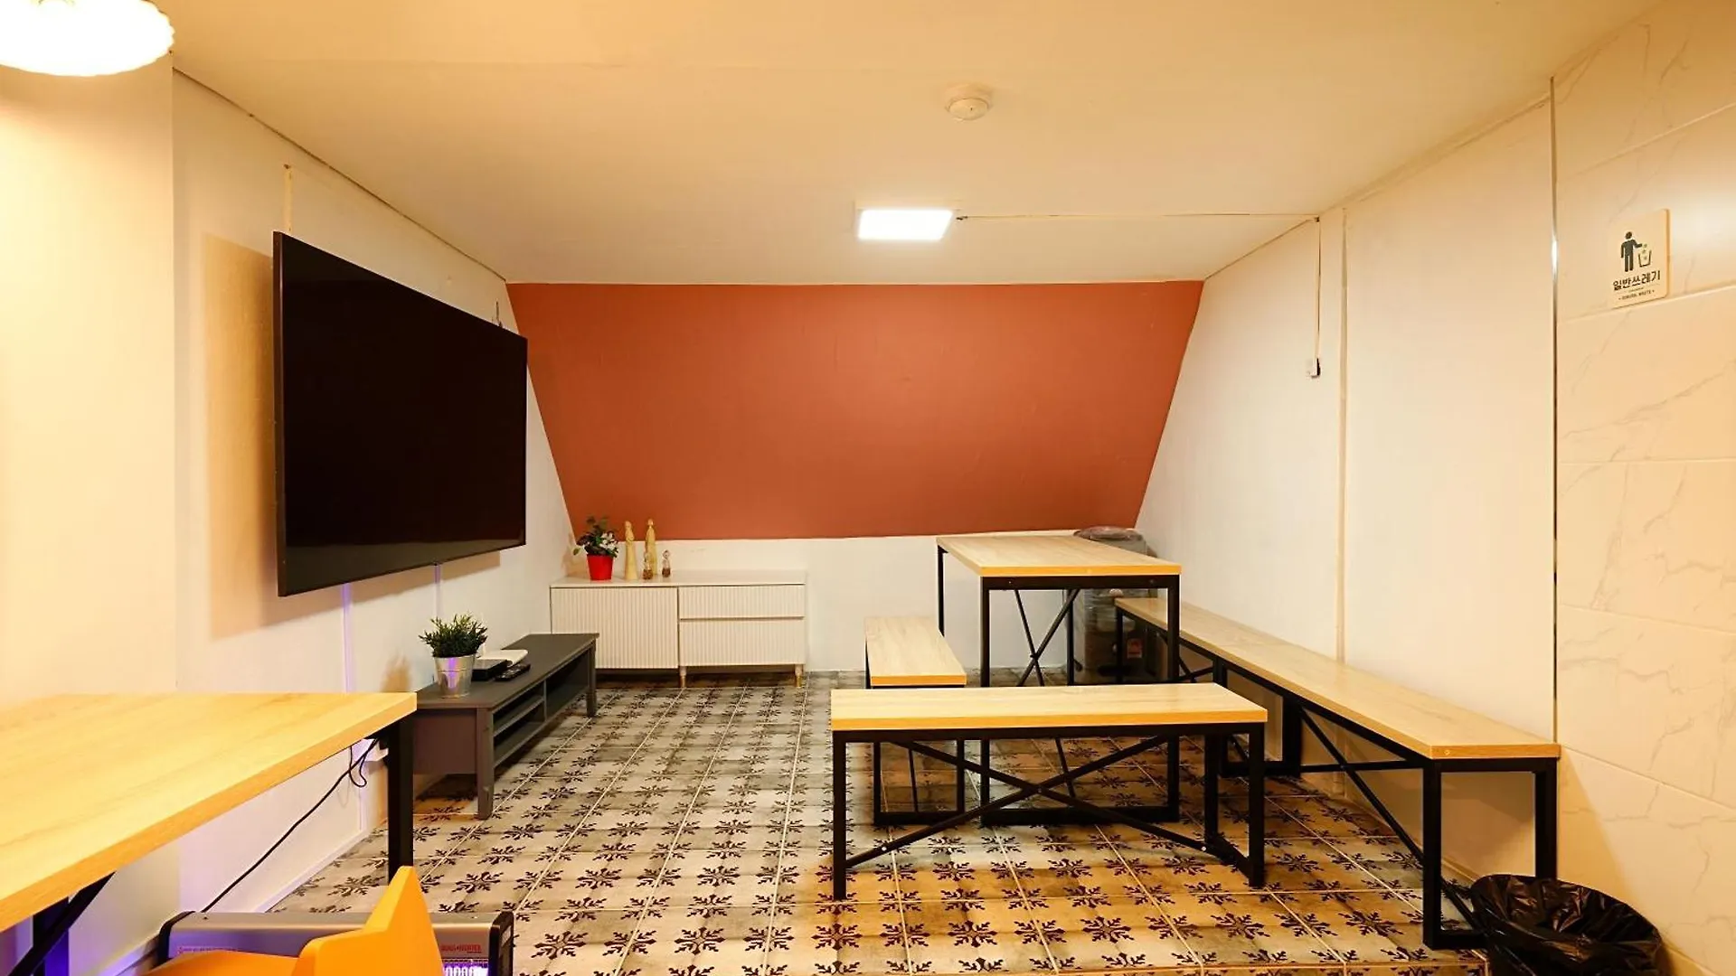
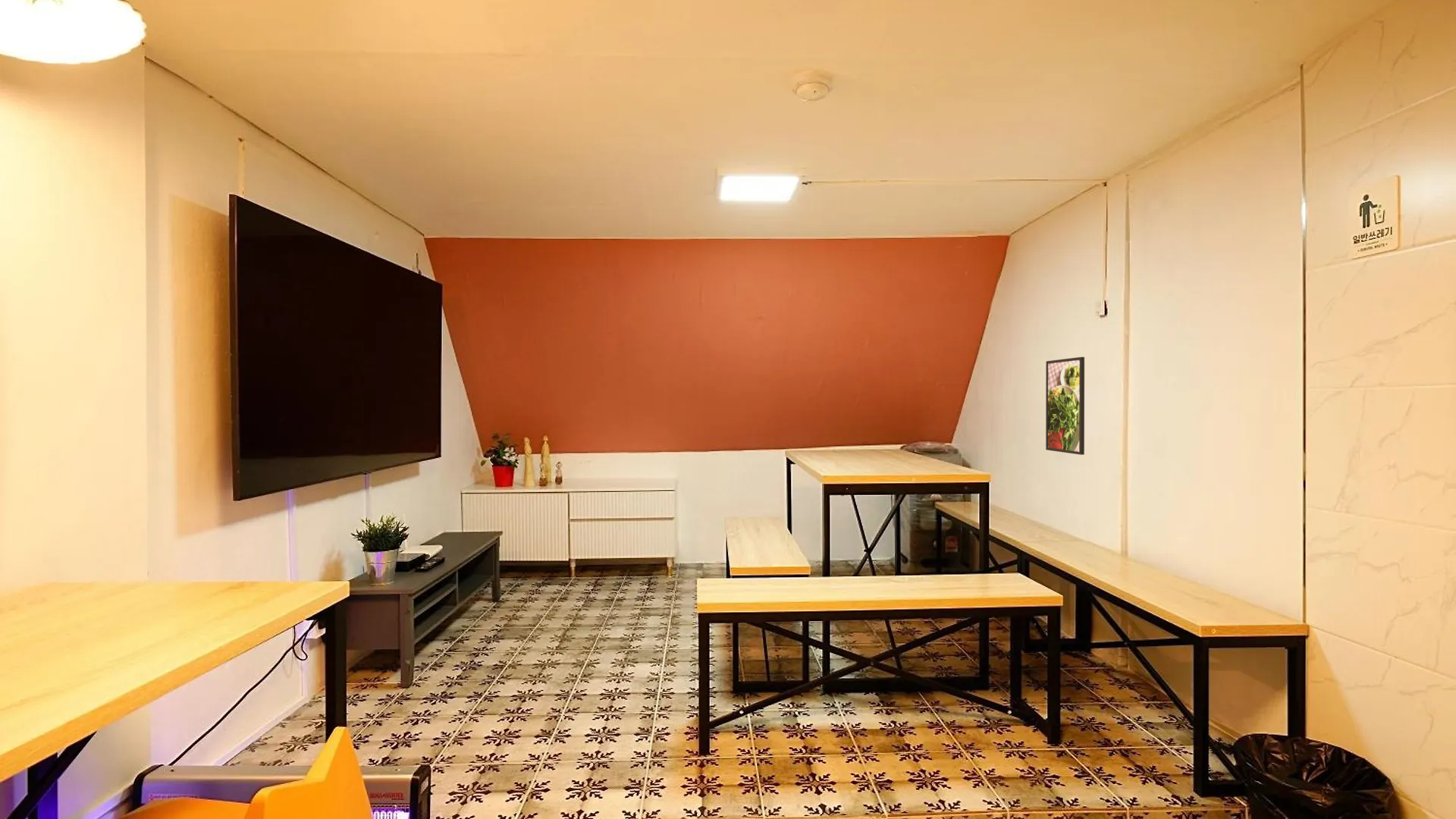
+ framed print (1064, 406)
